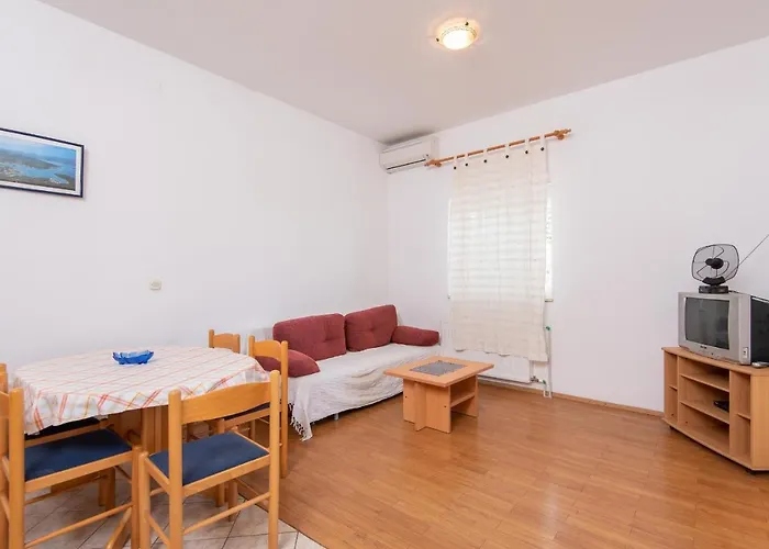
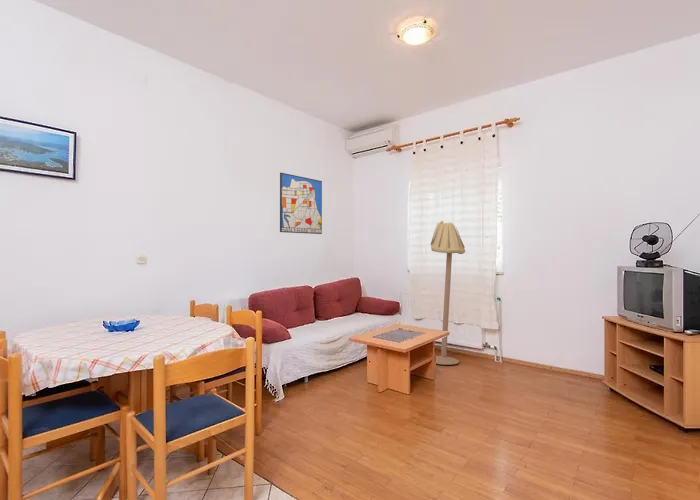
+ floor lamp (447, 290)
+ wall art (302, 205)
